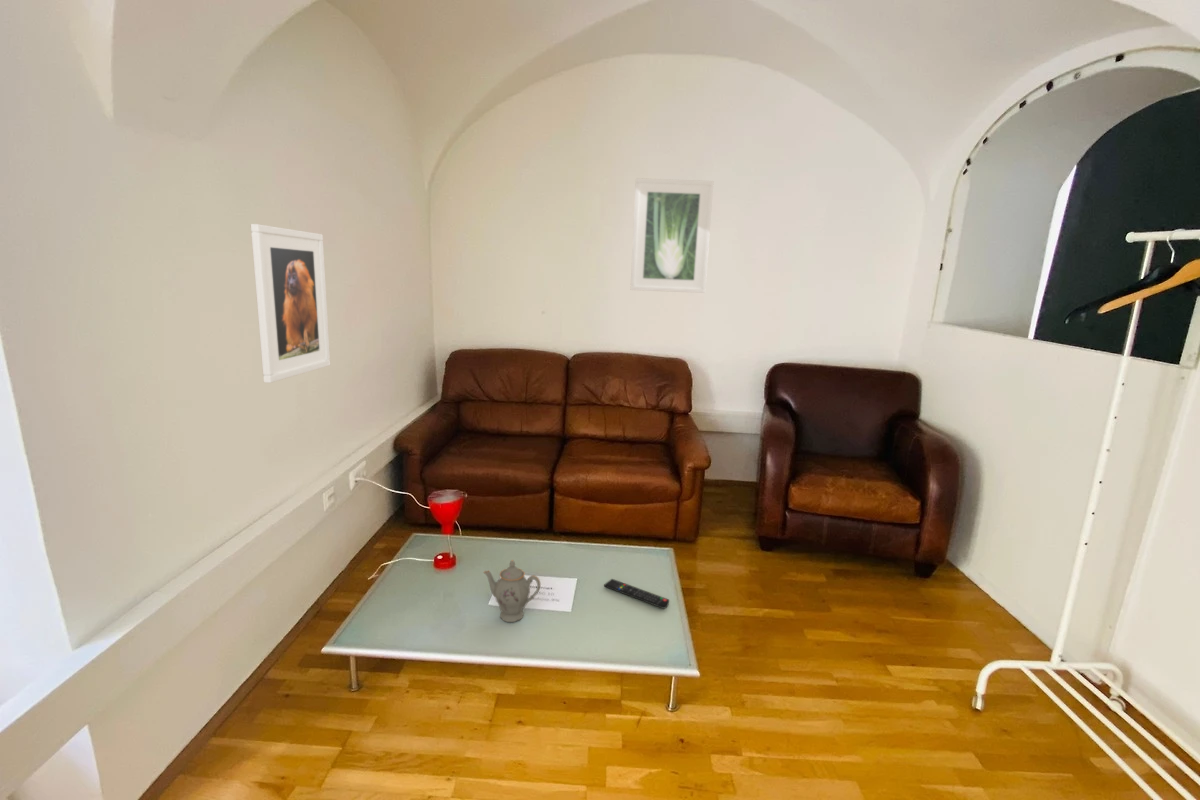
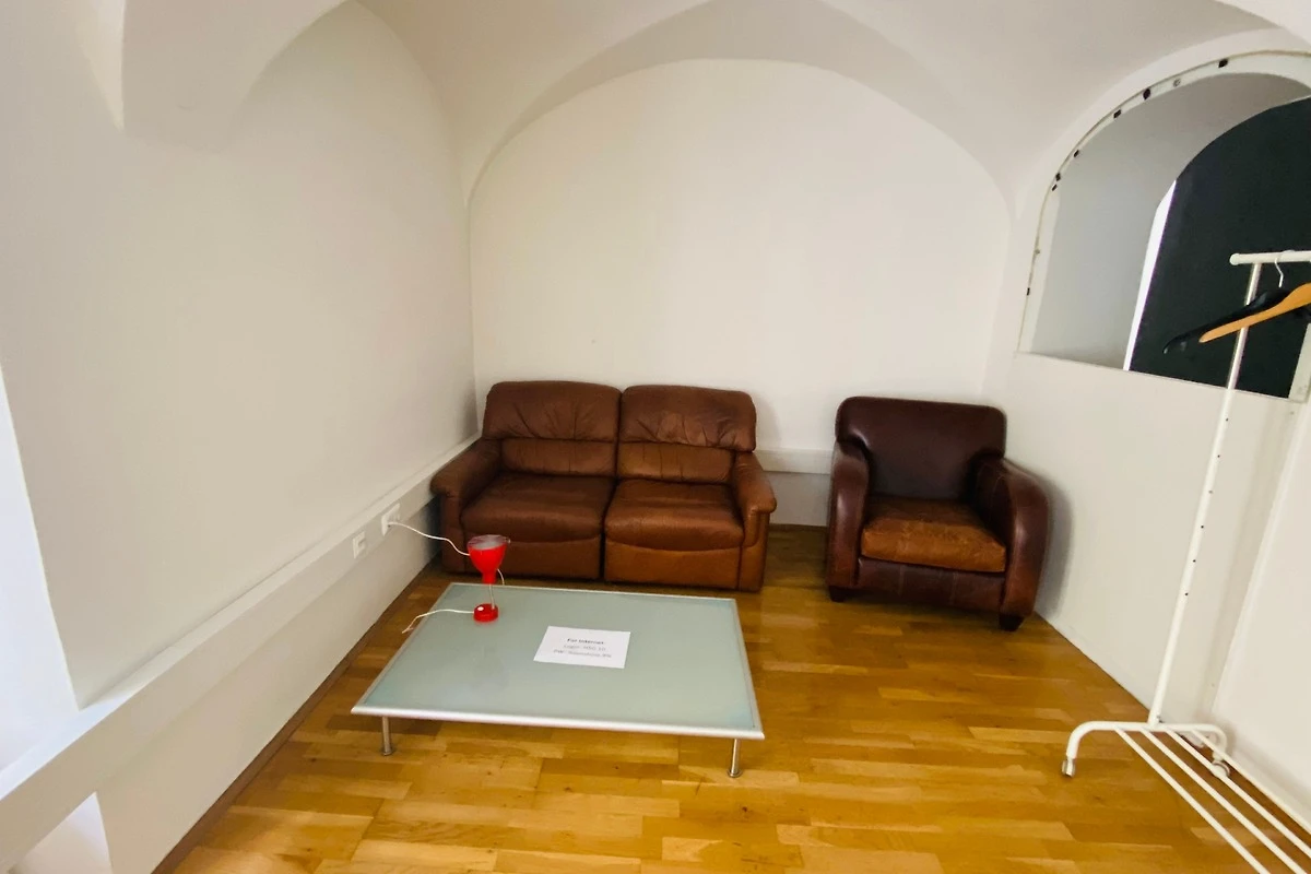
- chinaware (511, 588)
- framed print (295, 303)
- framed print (671, 236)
- remote control (636, 594)
